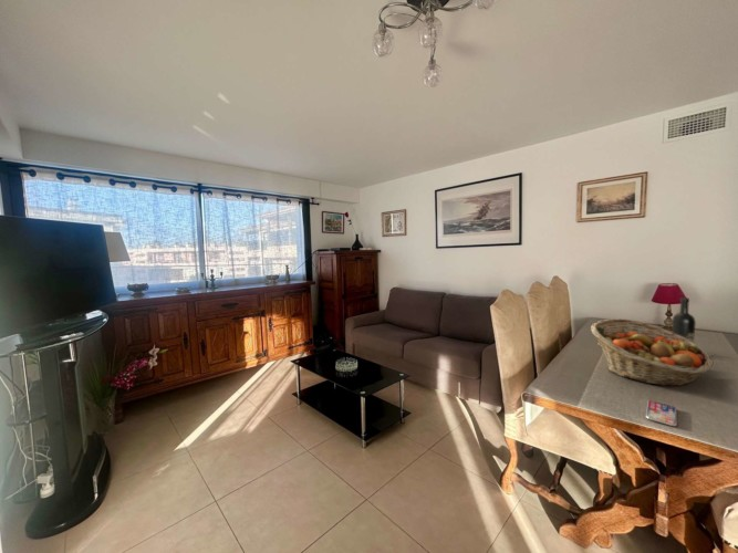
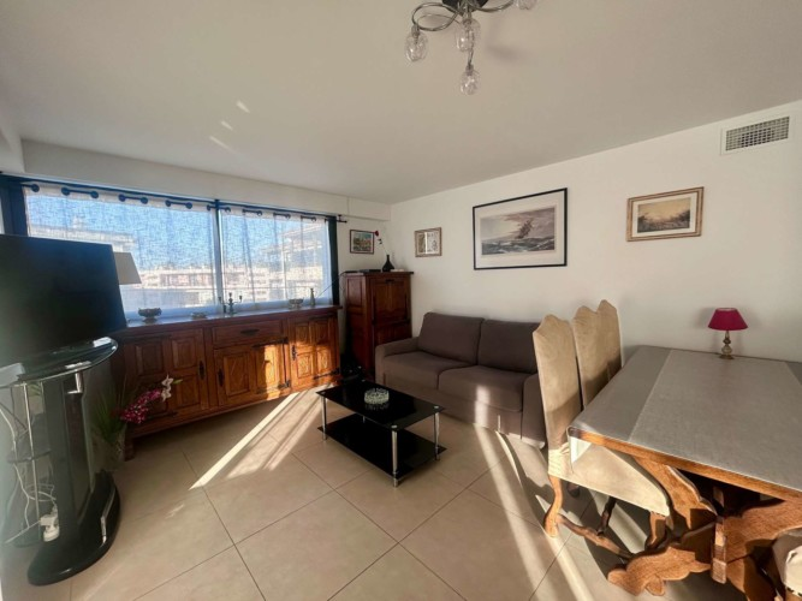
- wine bottle (683, 325)
- smartphone (661, 413)
- fruit basket (646, 348)
